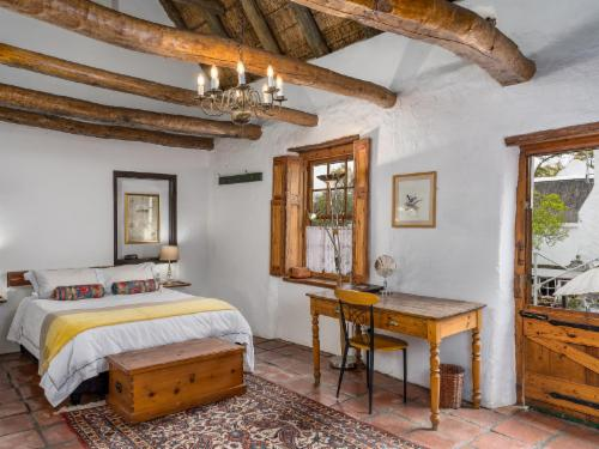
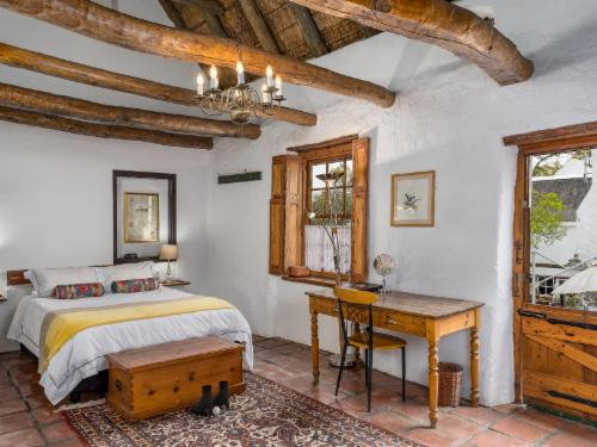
+ boots (211, 395)
